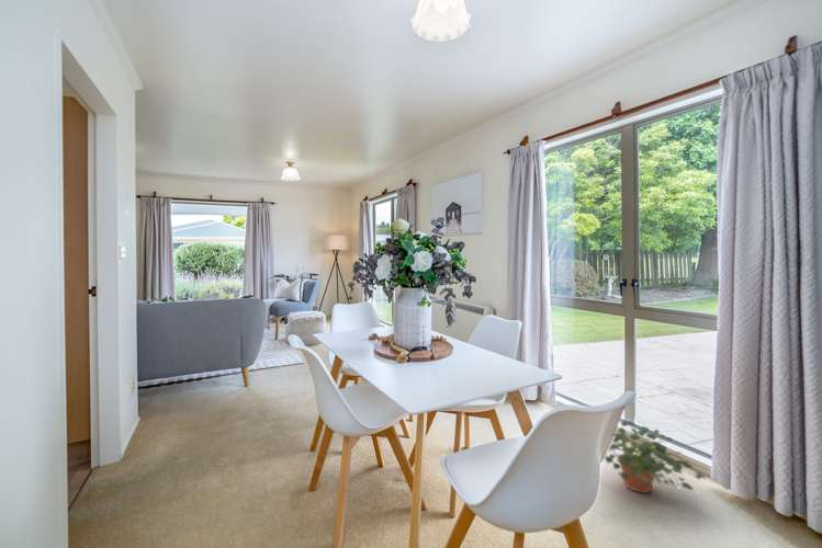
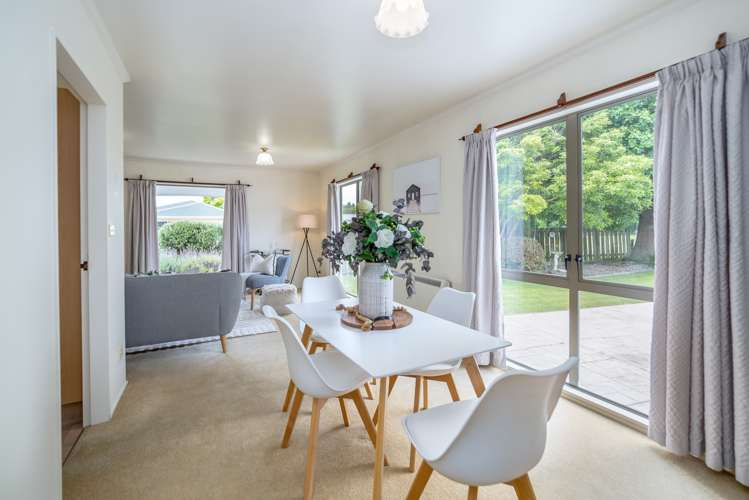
- potted plant (645, 464)
